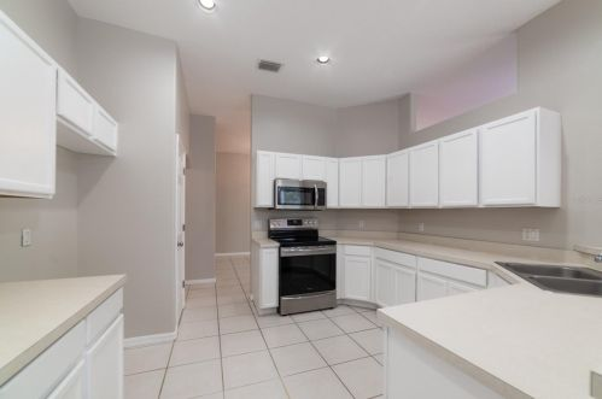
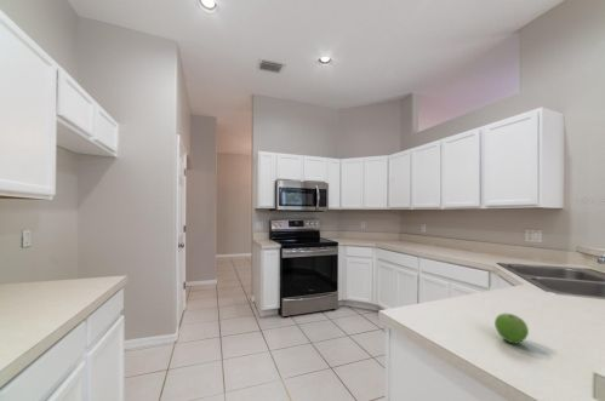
+ fruit (510, 328)
